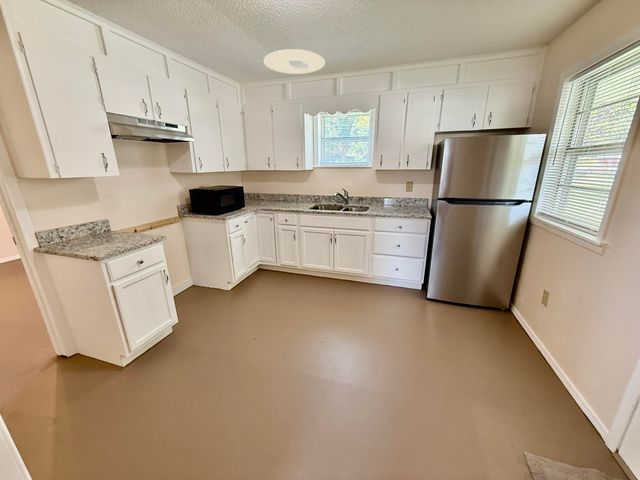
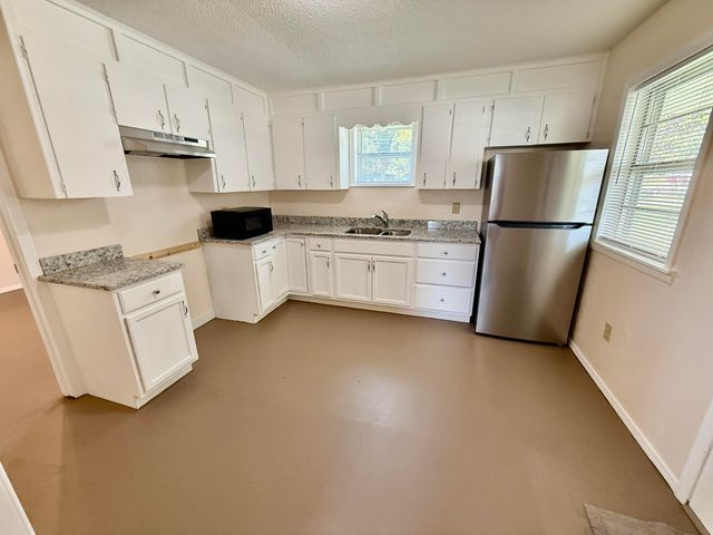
- ceiling light (294, 59)
